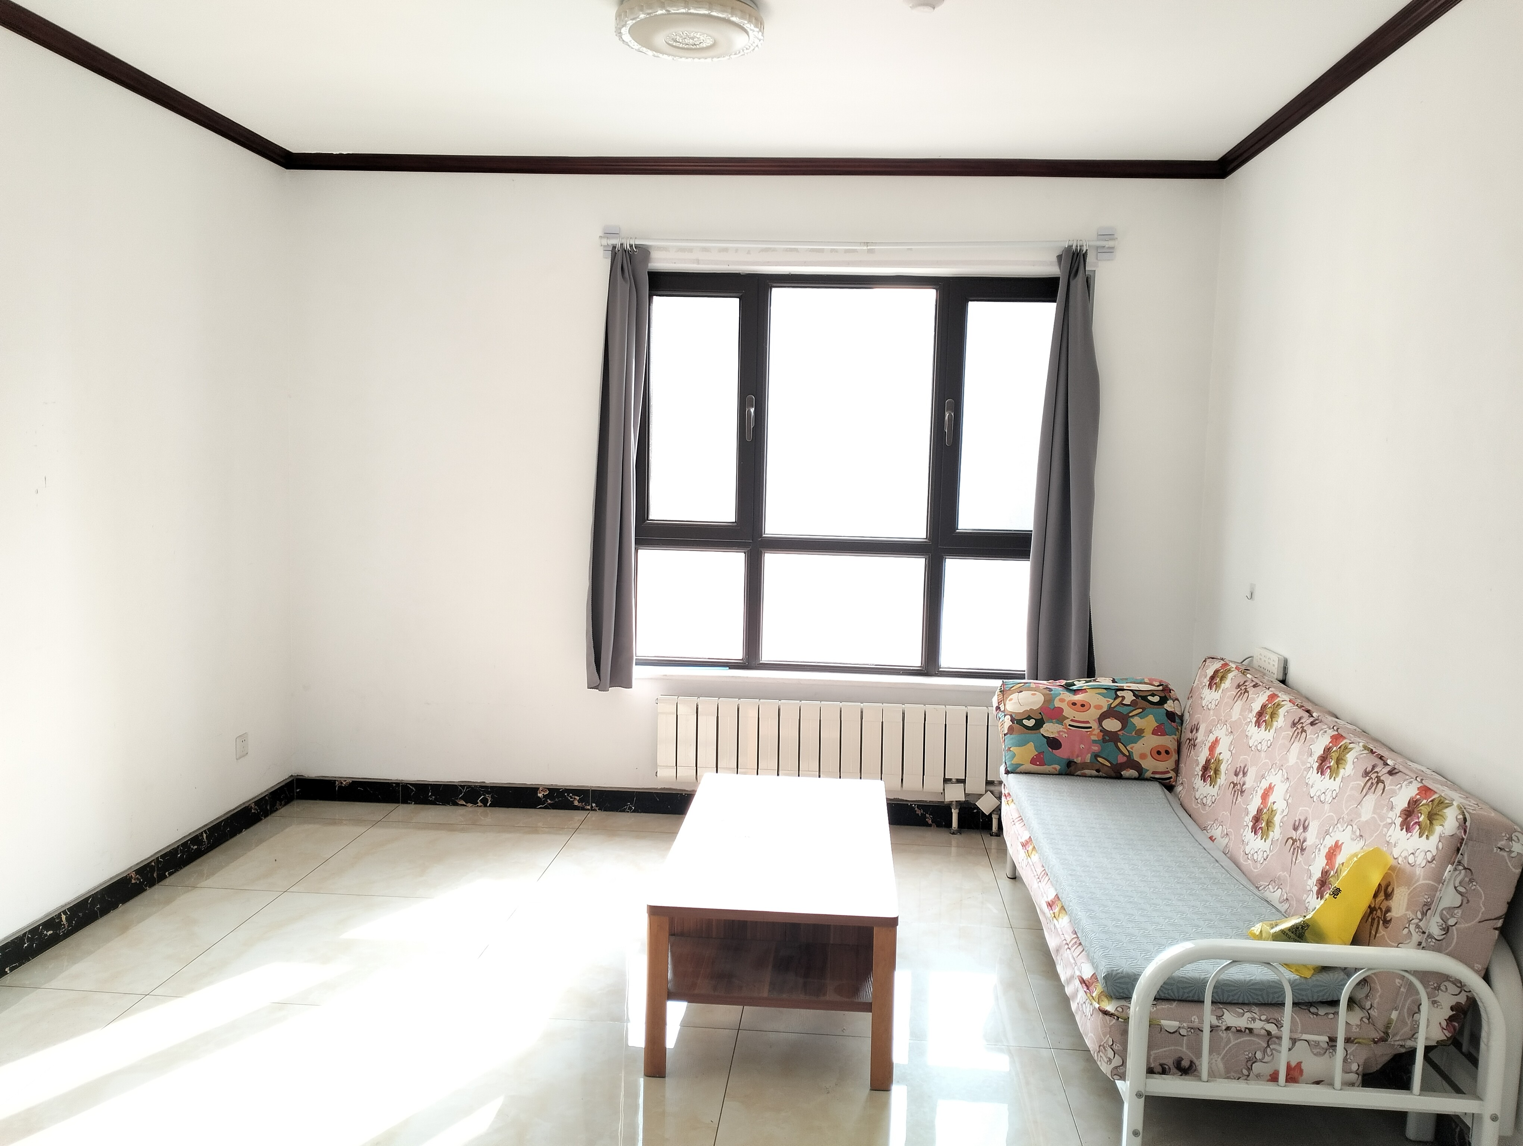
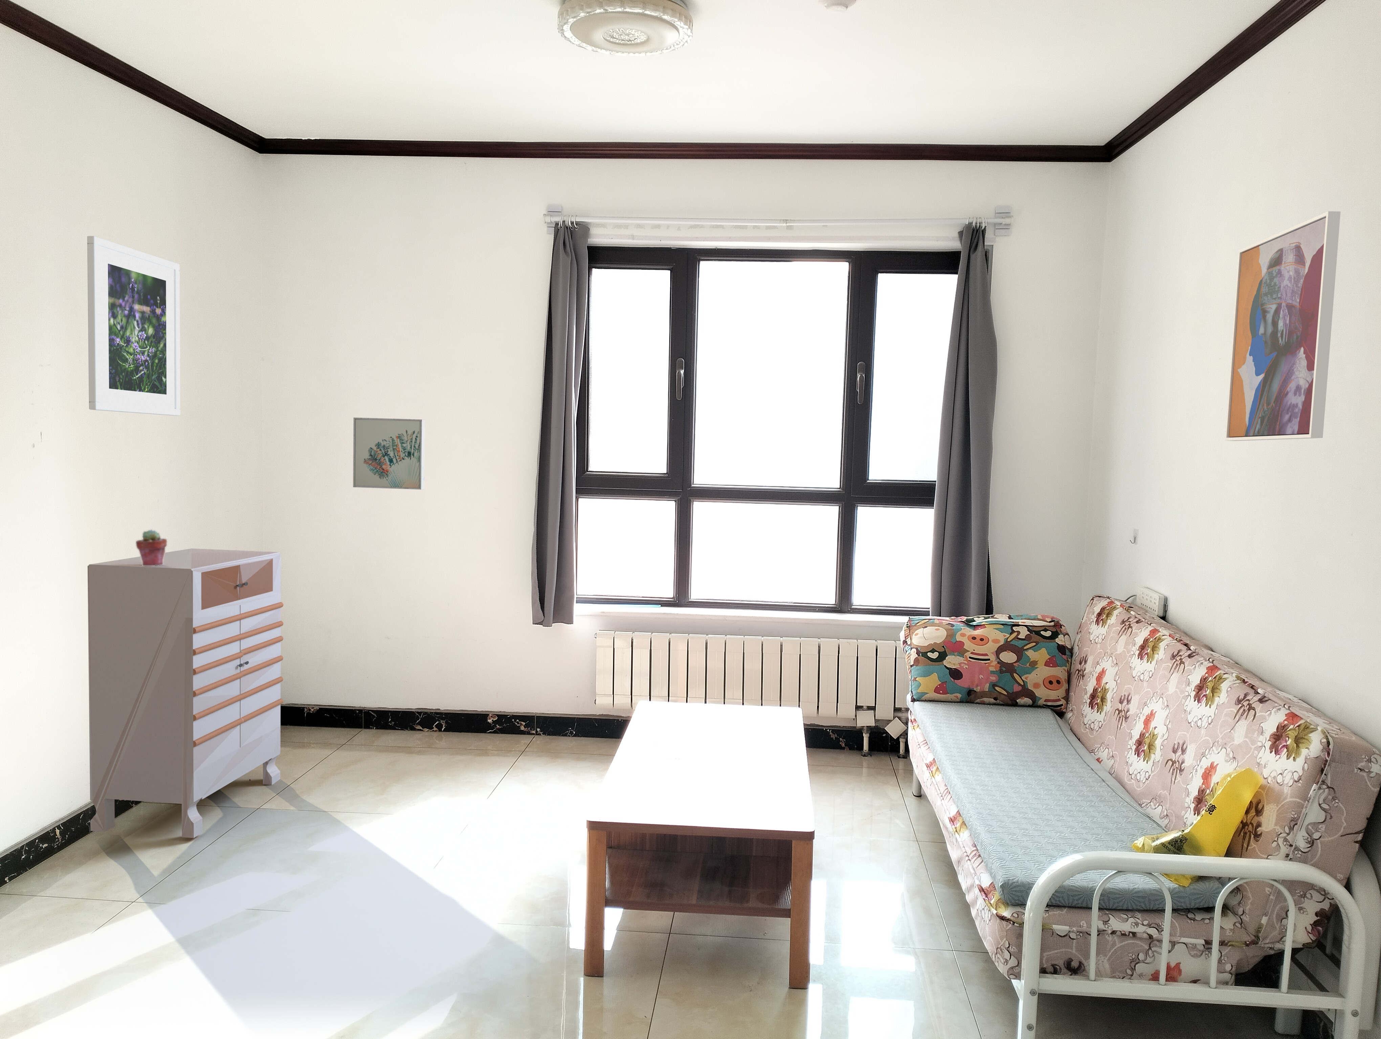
+ dresser (193, 682)
+ potted succulent (152, 547)
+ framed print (138, 332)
+ wall art (389, 454)
+ wall art (1277, 336)
